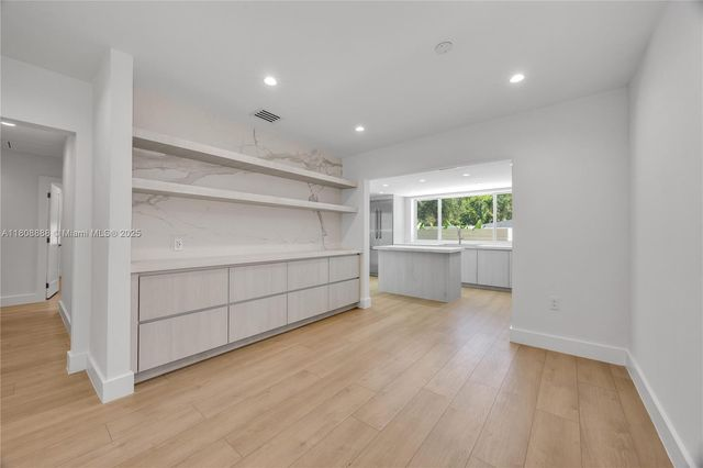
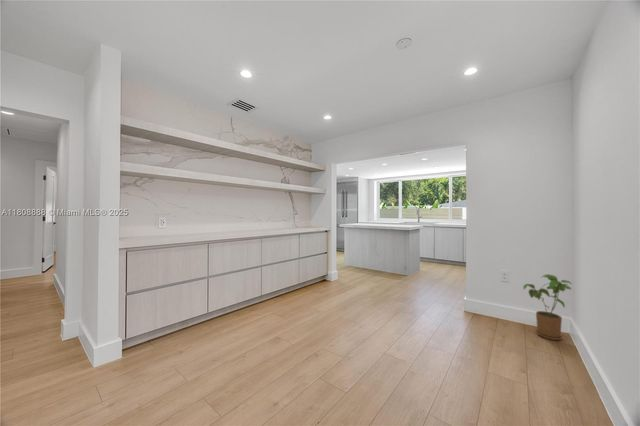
+ house plant (546, 305)
